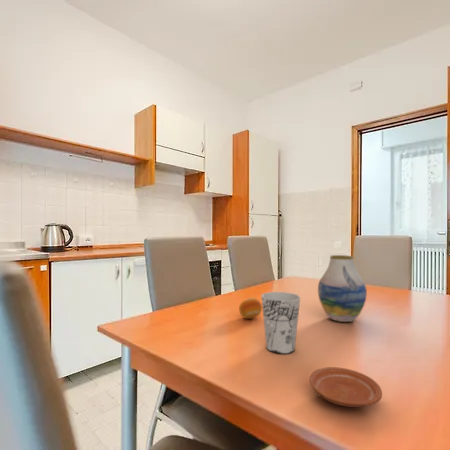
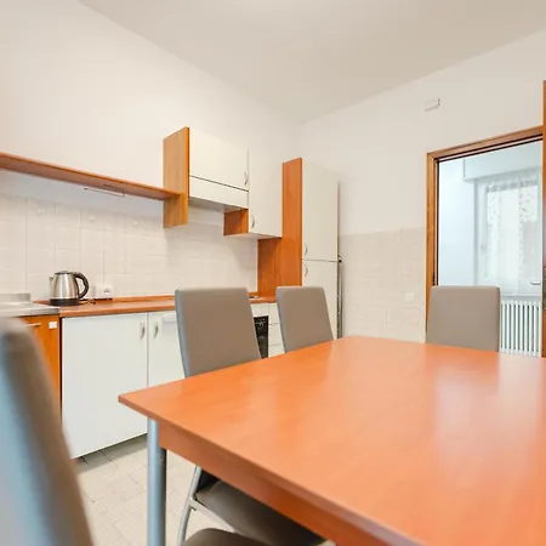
- cup (280, 322)
- vase (341, 287)
- plate (344, 390)
- fruit (250, 308)
